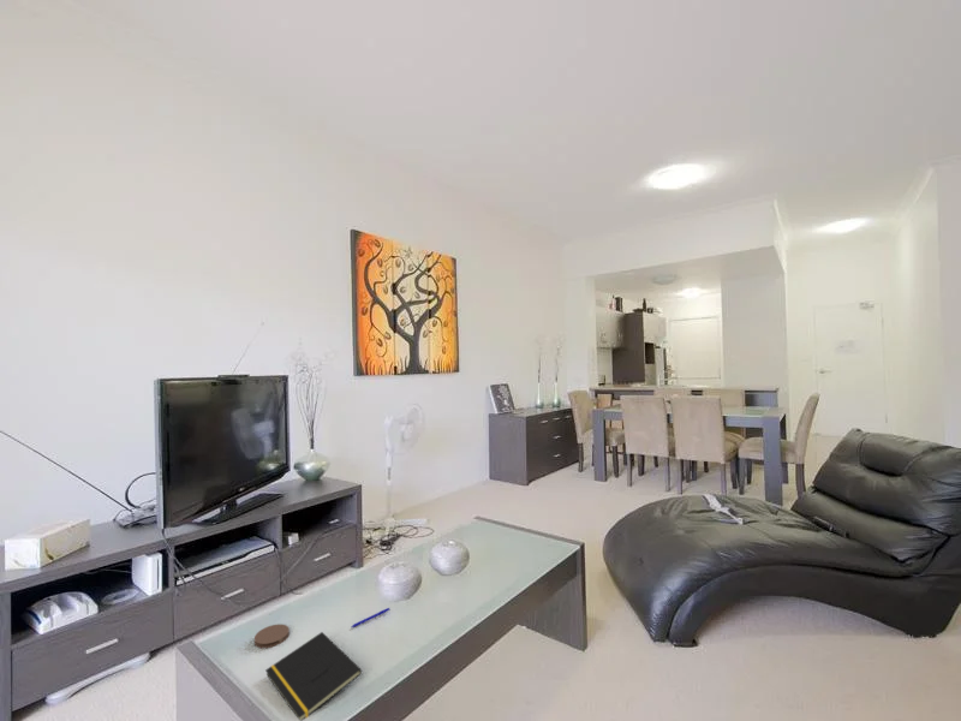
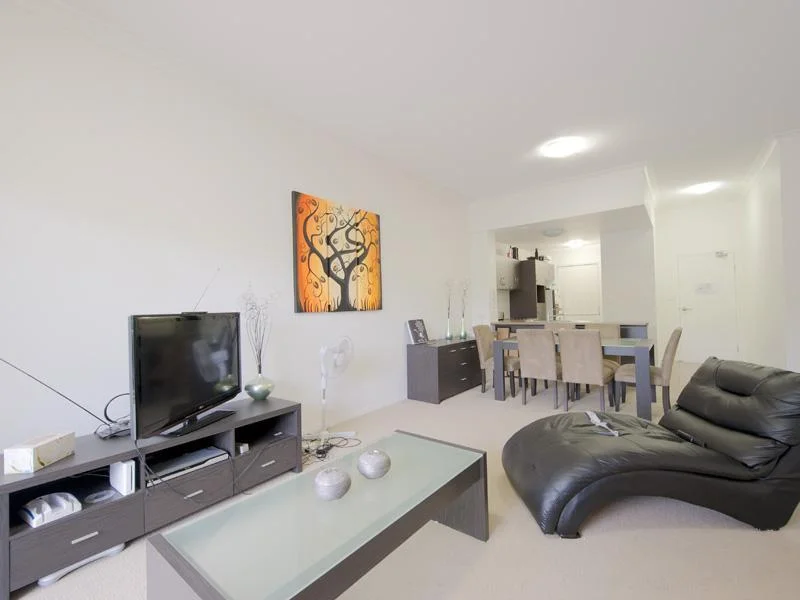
- coaster (271, 636)
- notepad (312, 672)
- pen (370, 618)
